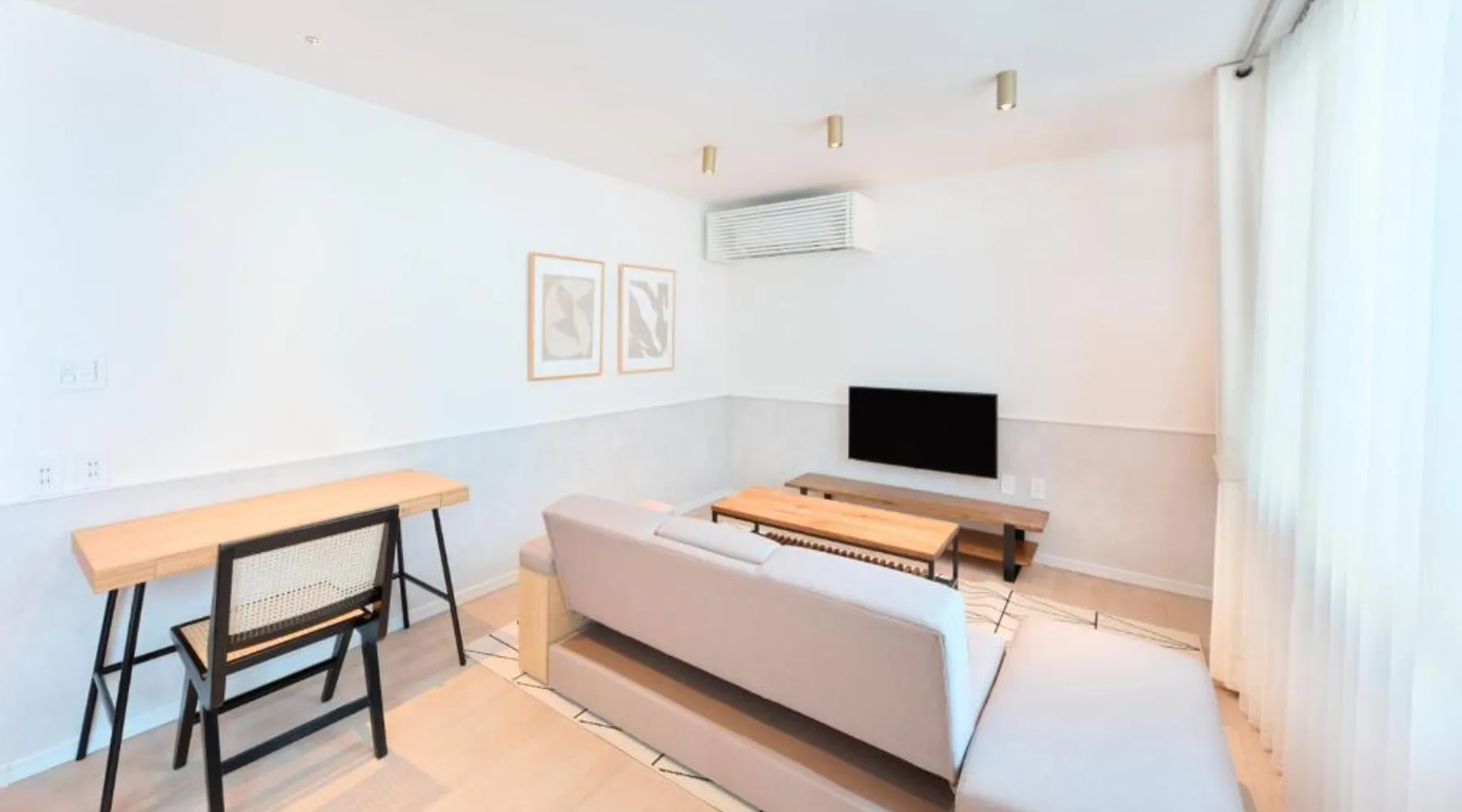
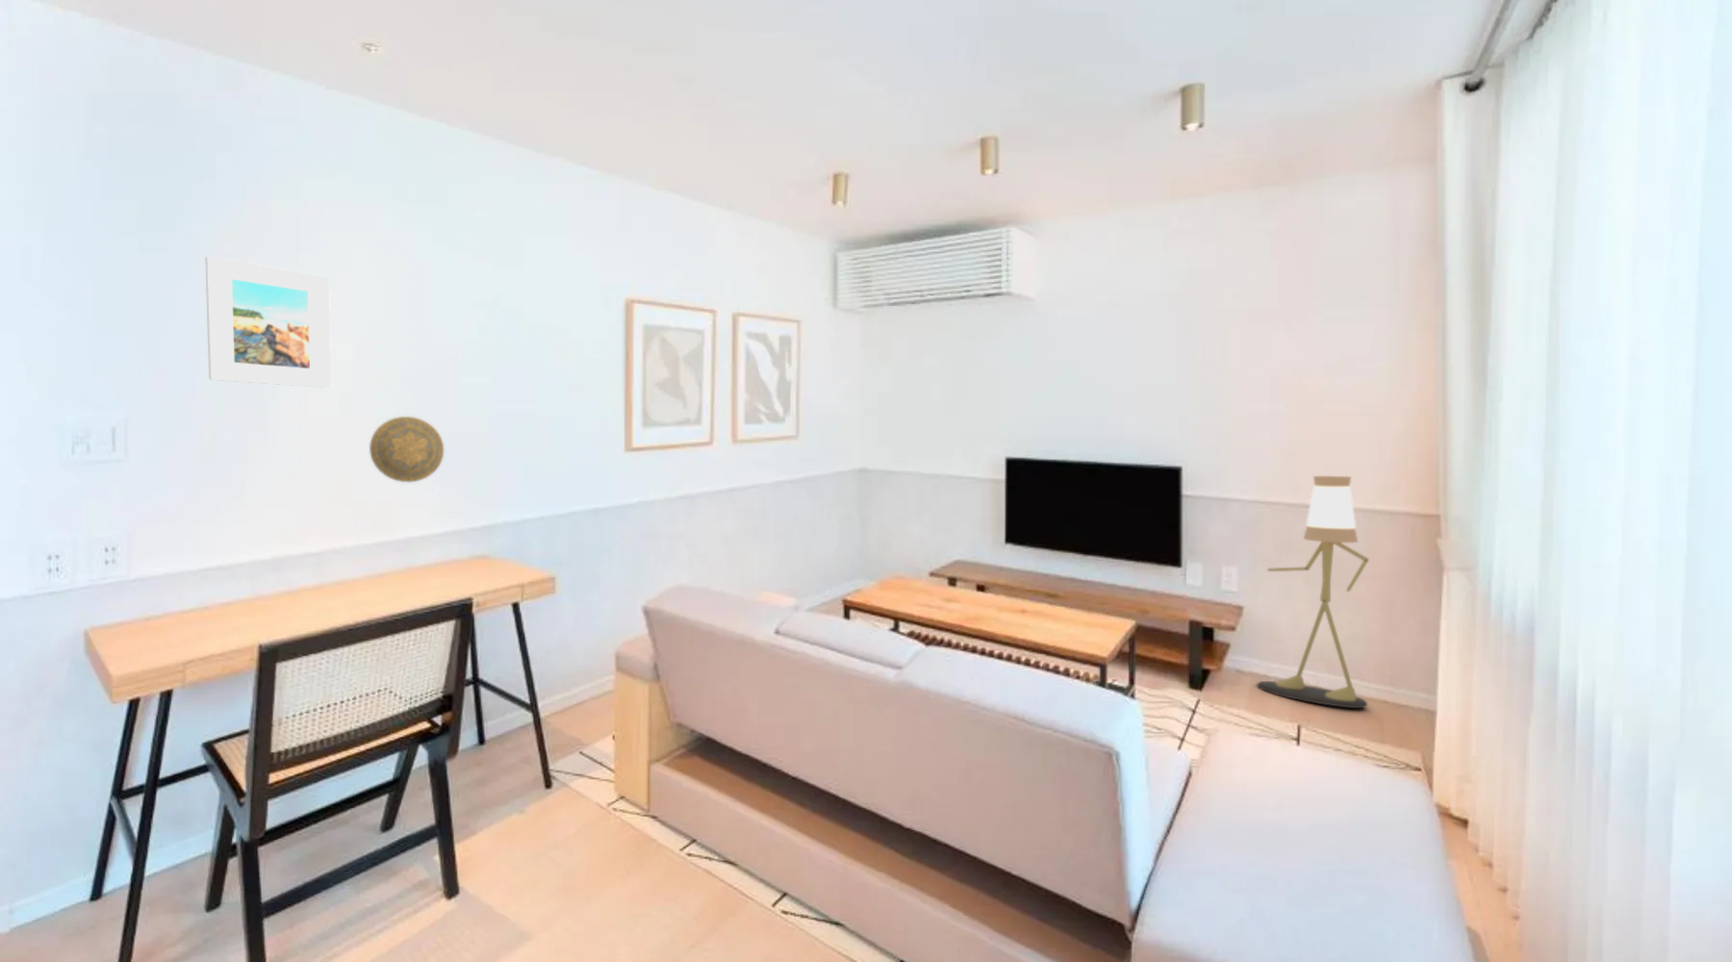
+ floor lamp (1320, 553)
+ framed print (271, 325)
+ decorative plate (409, 449)
